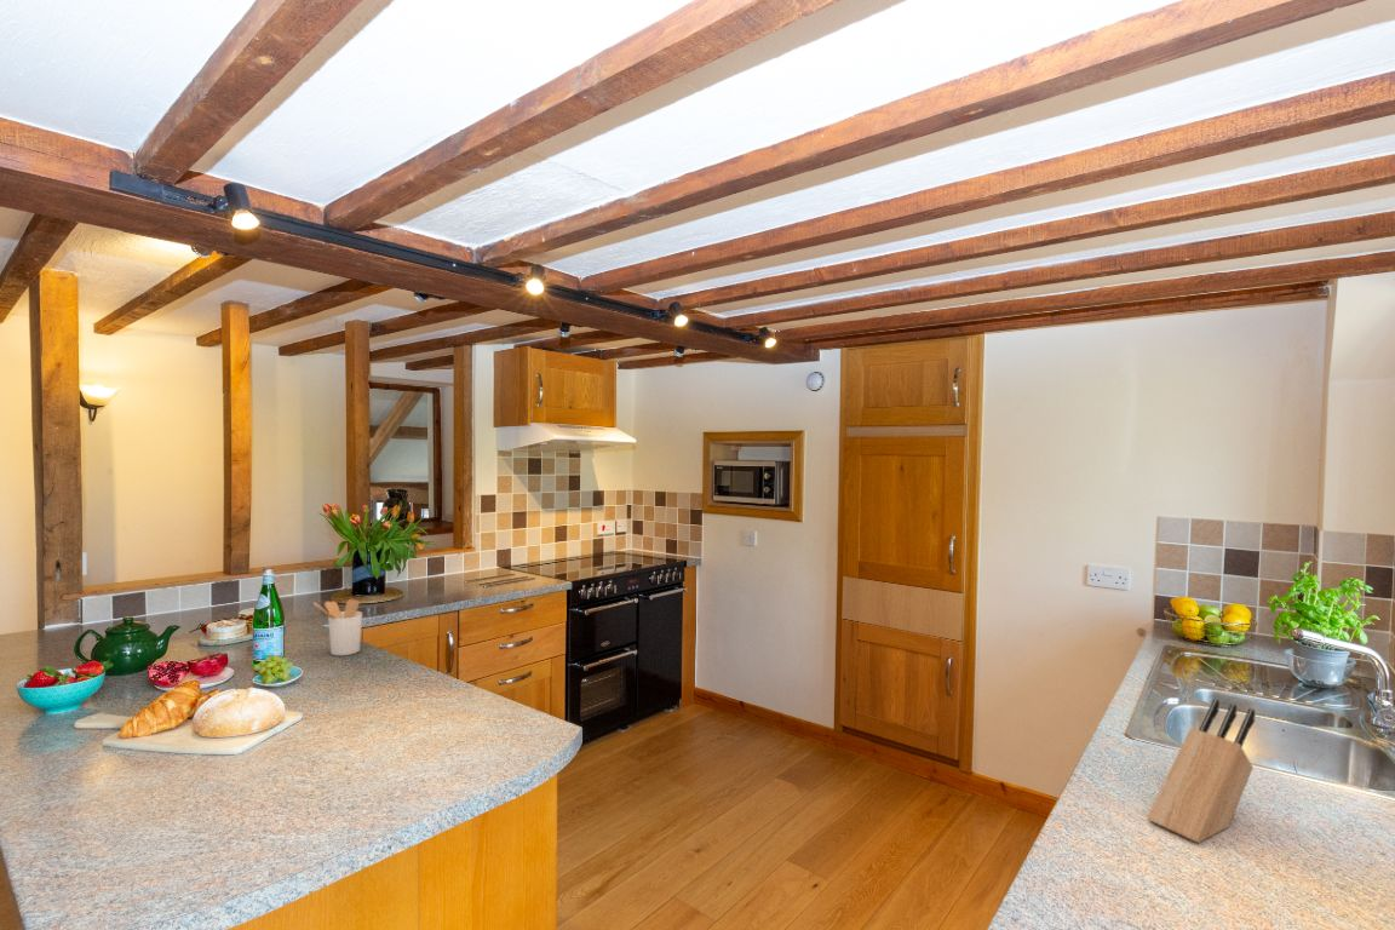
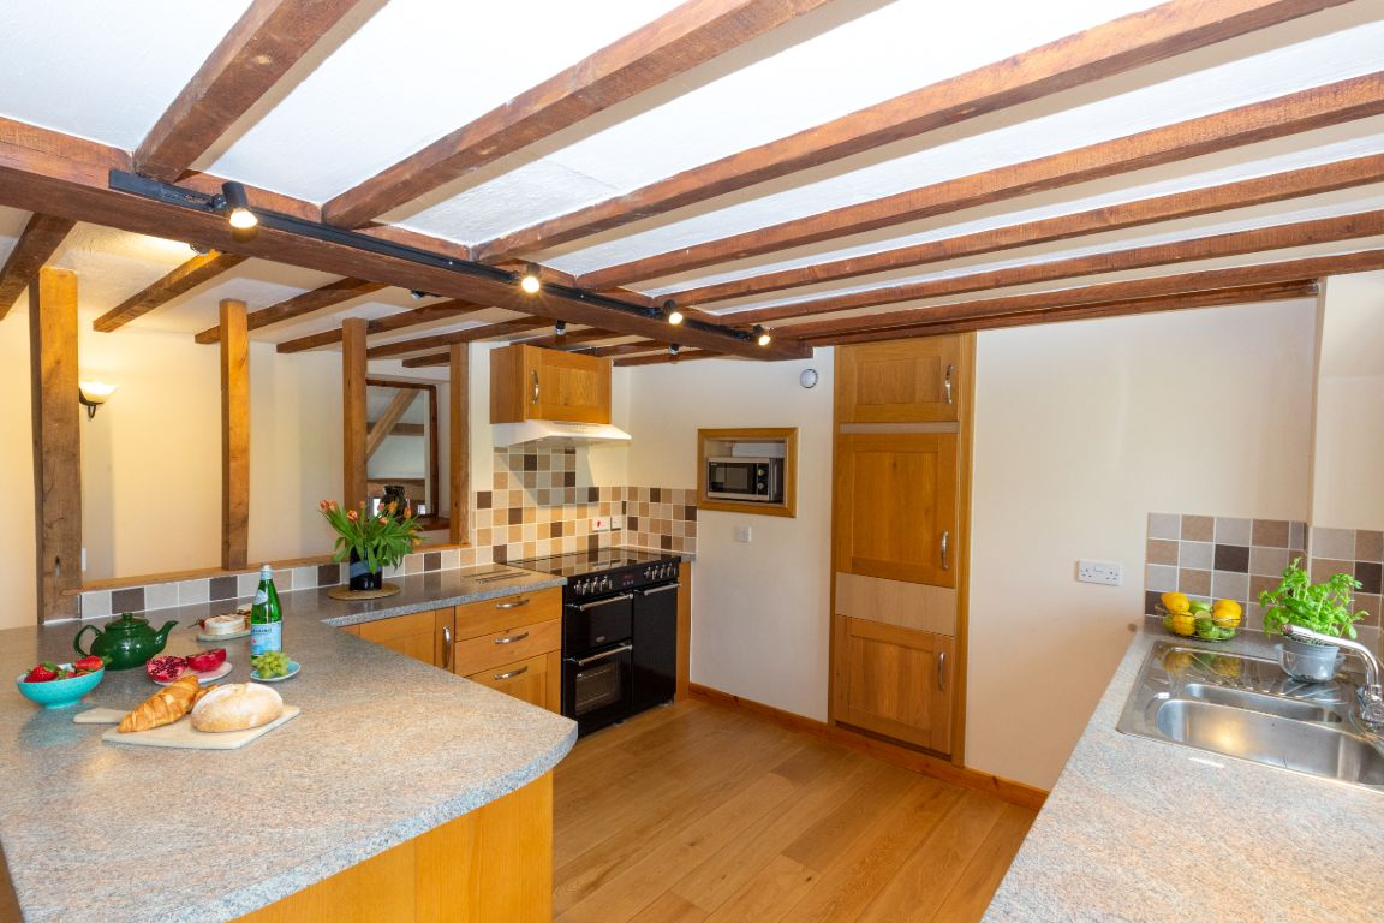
- knife block (1206, 764)
- utensil holder (337, 625)
